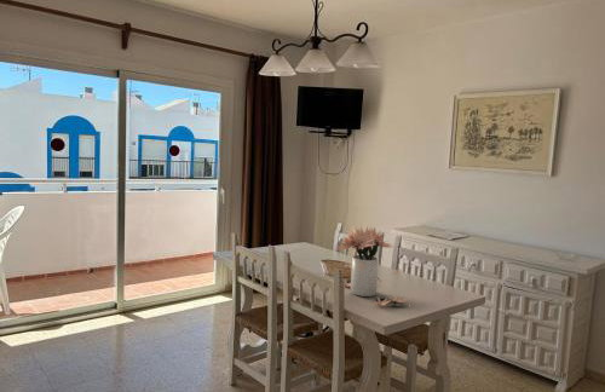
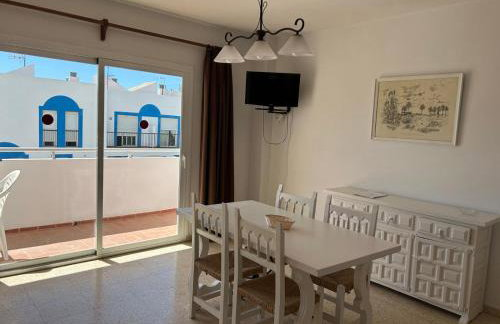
- bouquet (371, 258)
